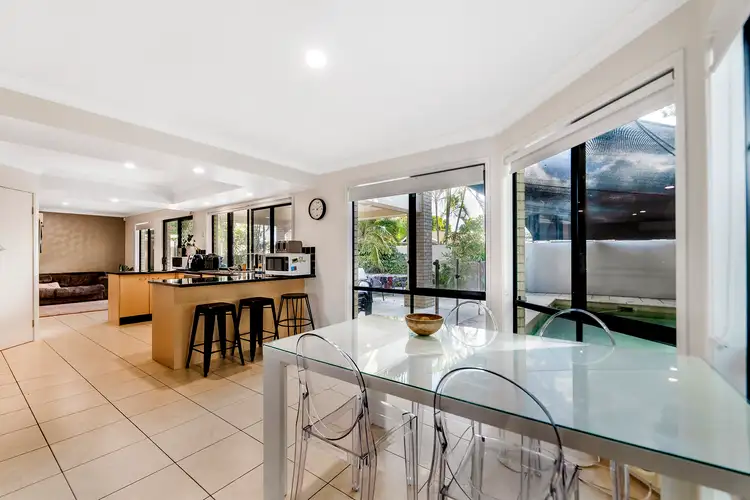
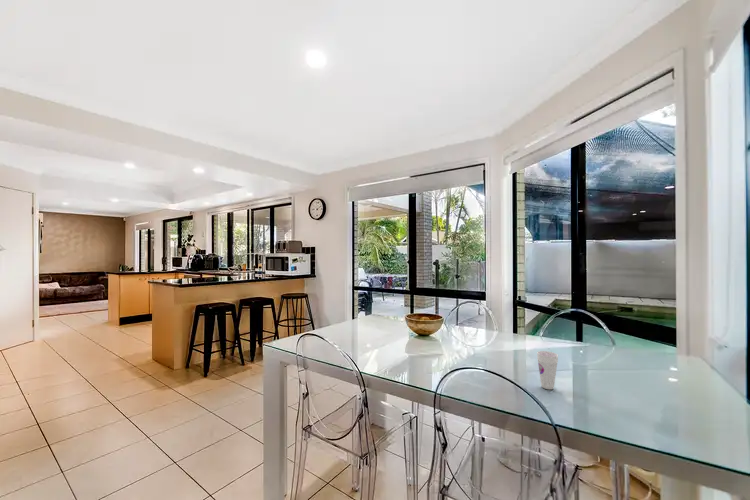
+ cup (547, 370)
